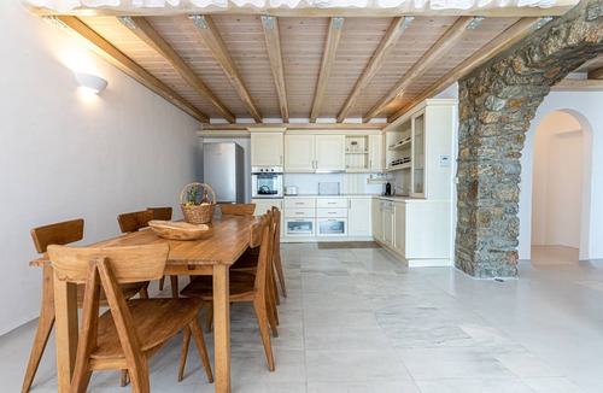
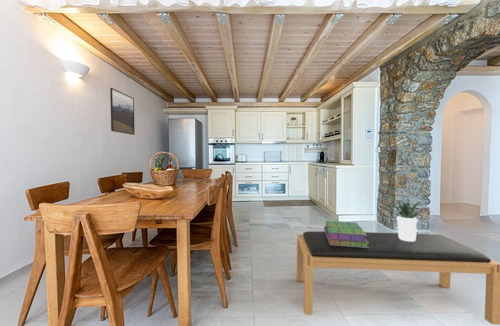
+ bench (383, 269)
+ potted plant (407, 221)
+ stack of books (344, 232)
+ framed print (123, 113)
